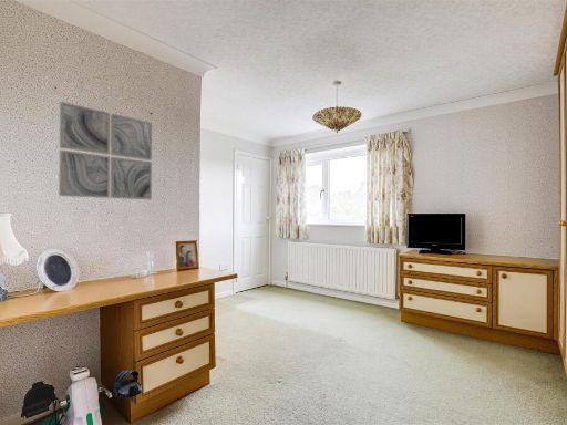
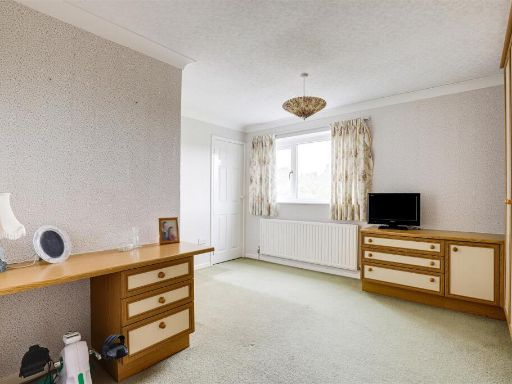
- wall art (109, 156)
